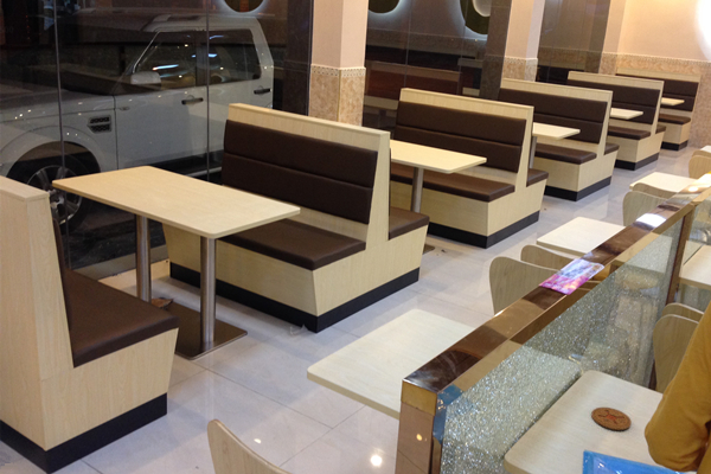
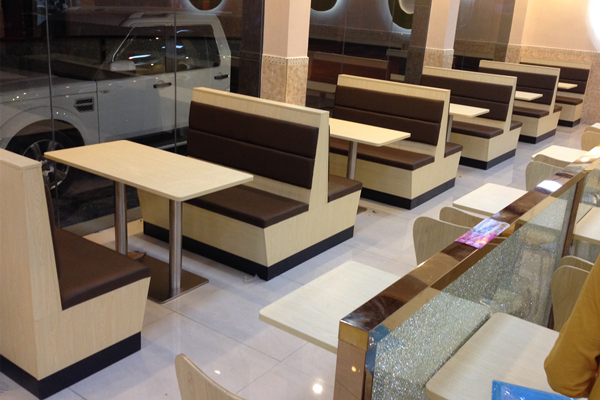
- coaster (610, 417)
